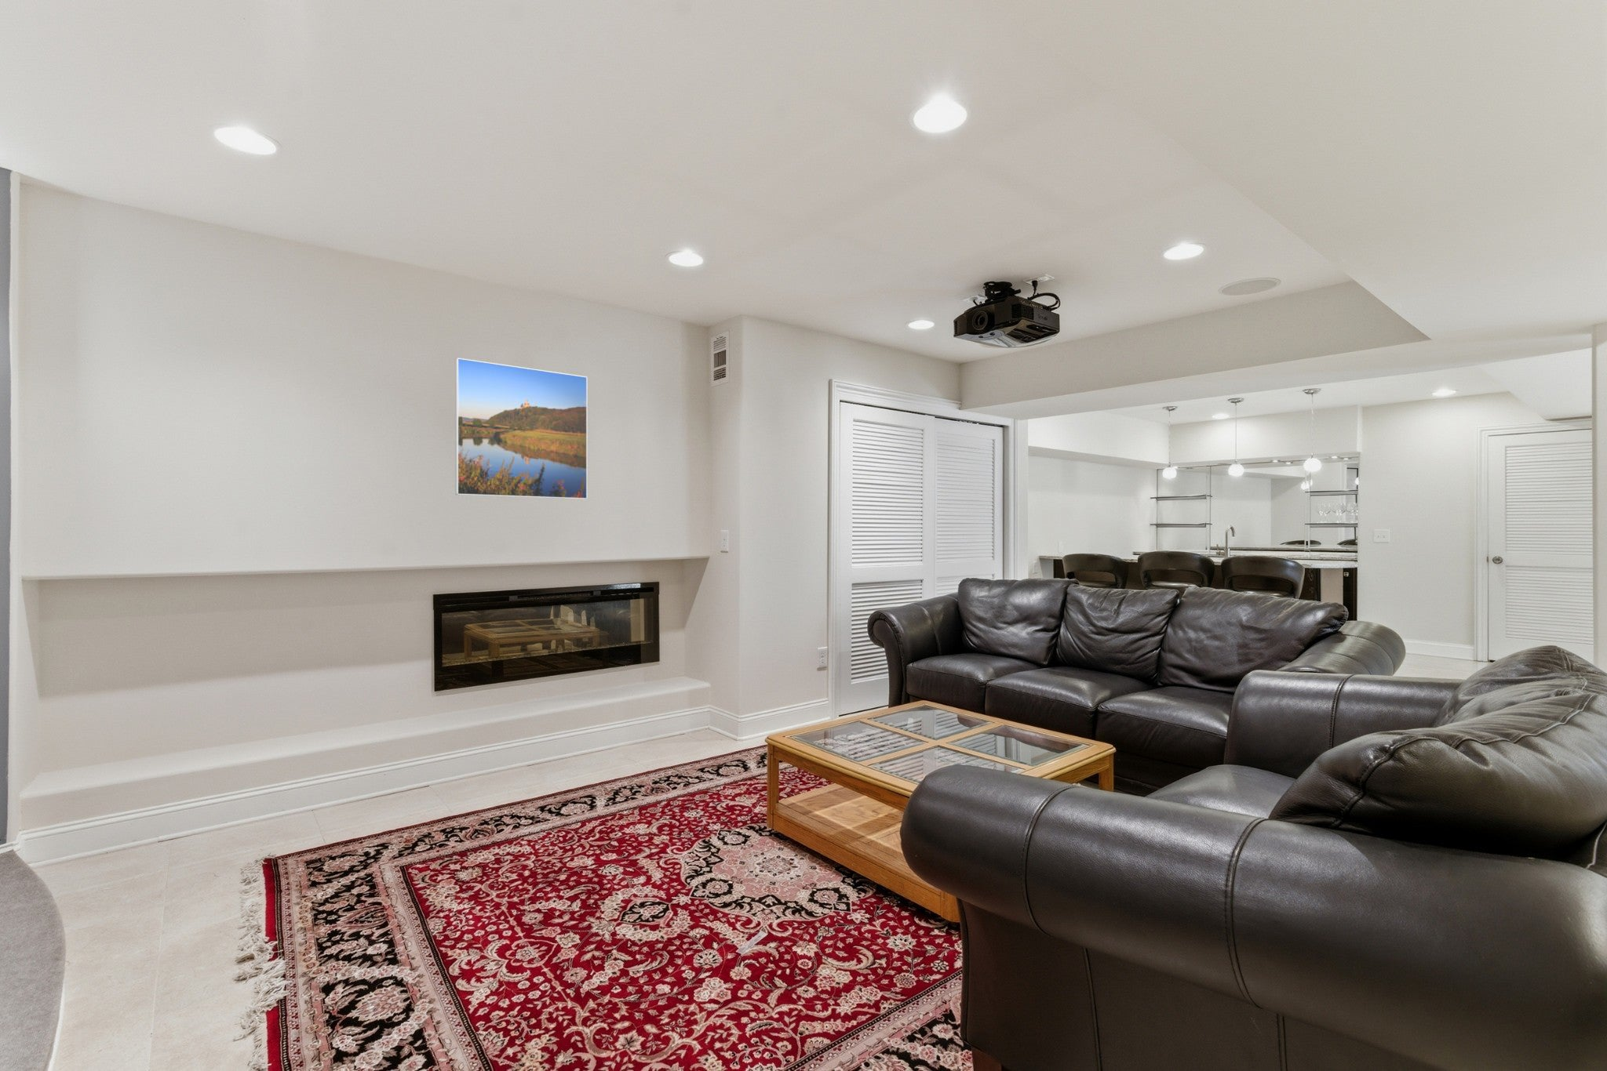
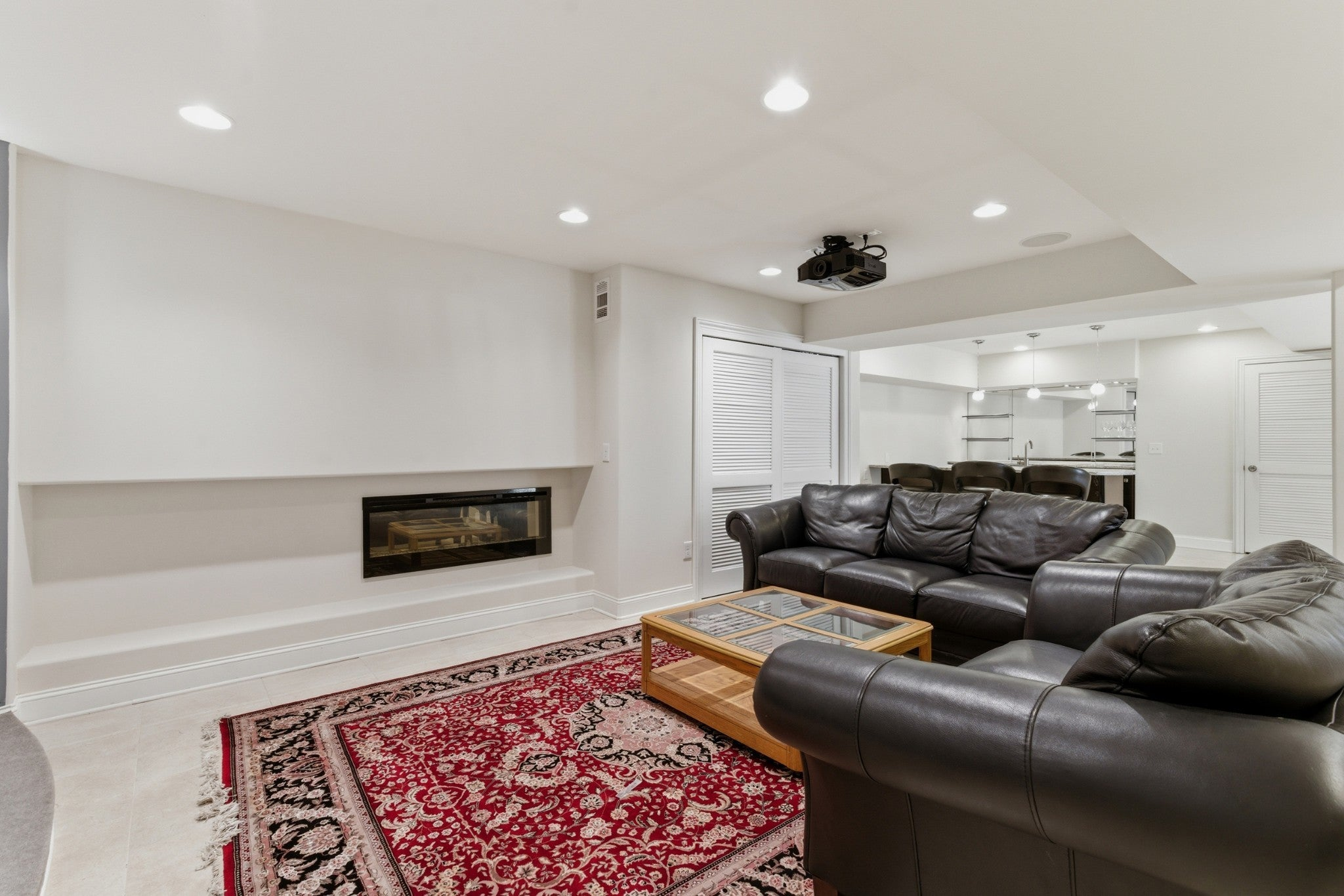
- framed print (524, 432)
